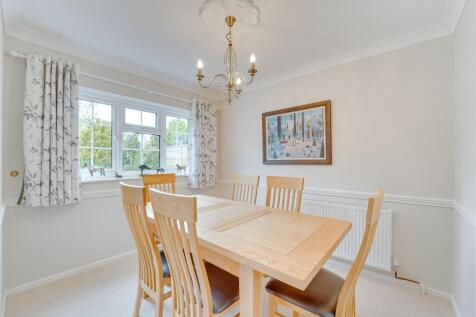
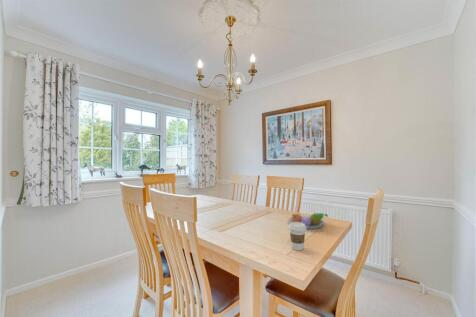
+ fruit bowl (307, 217)
+ coffee cup (297, 236)
